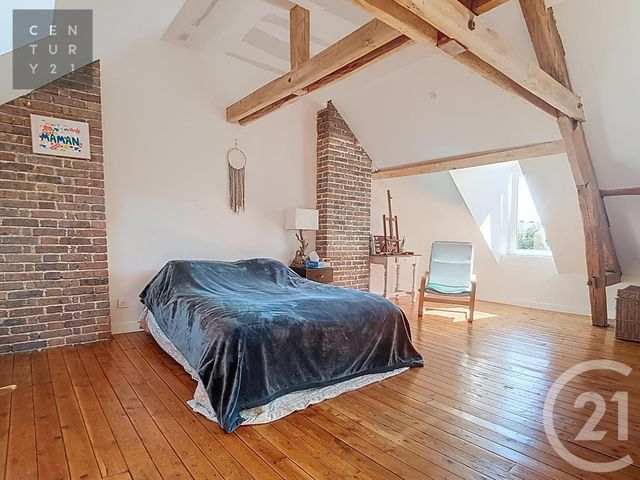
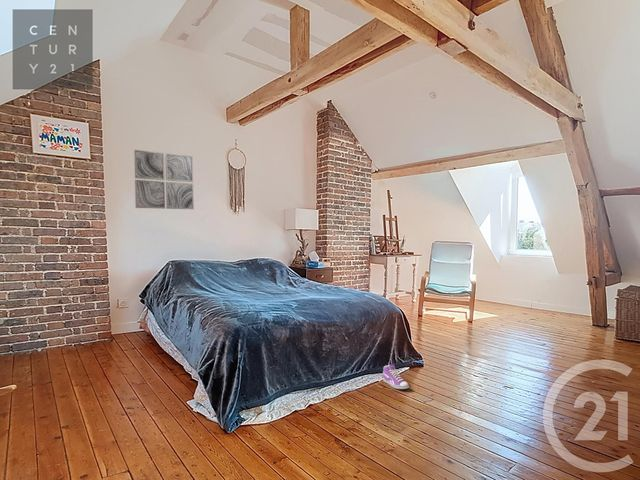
+ sneaker (394, 375)
+ wall art (164, 182)
